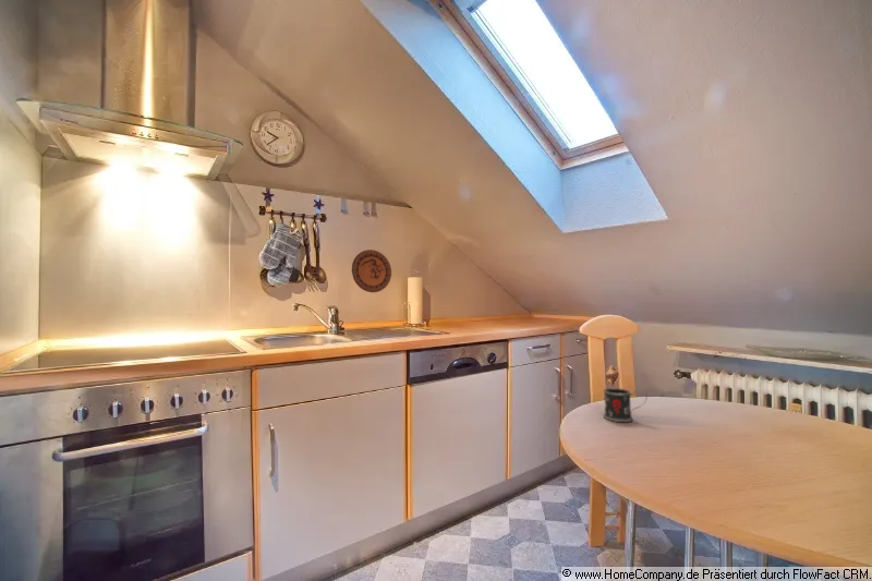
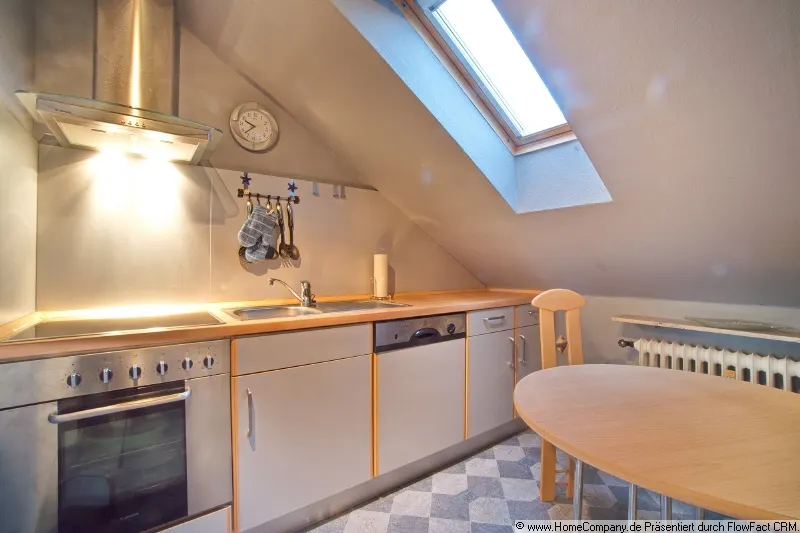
- mug (625, 402)
- decorative plate (372, 270)
